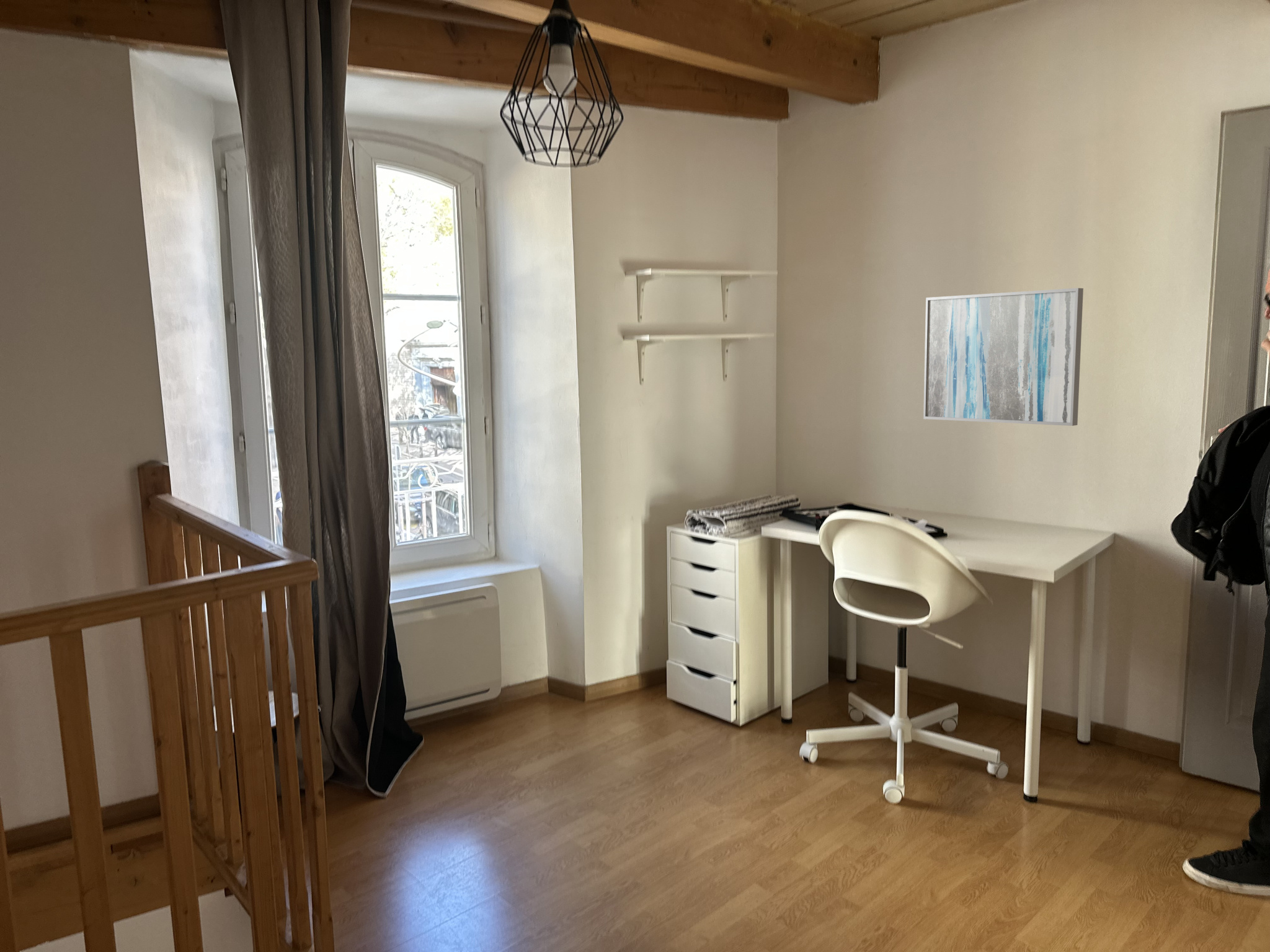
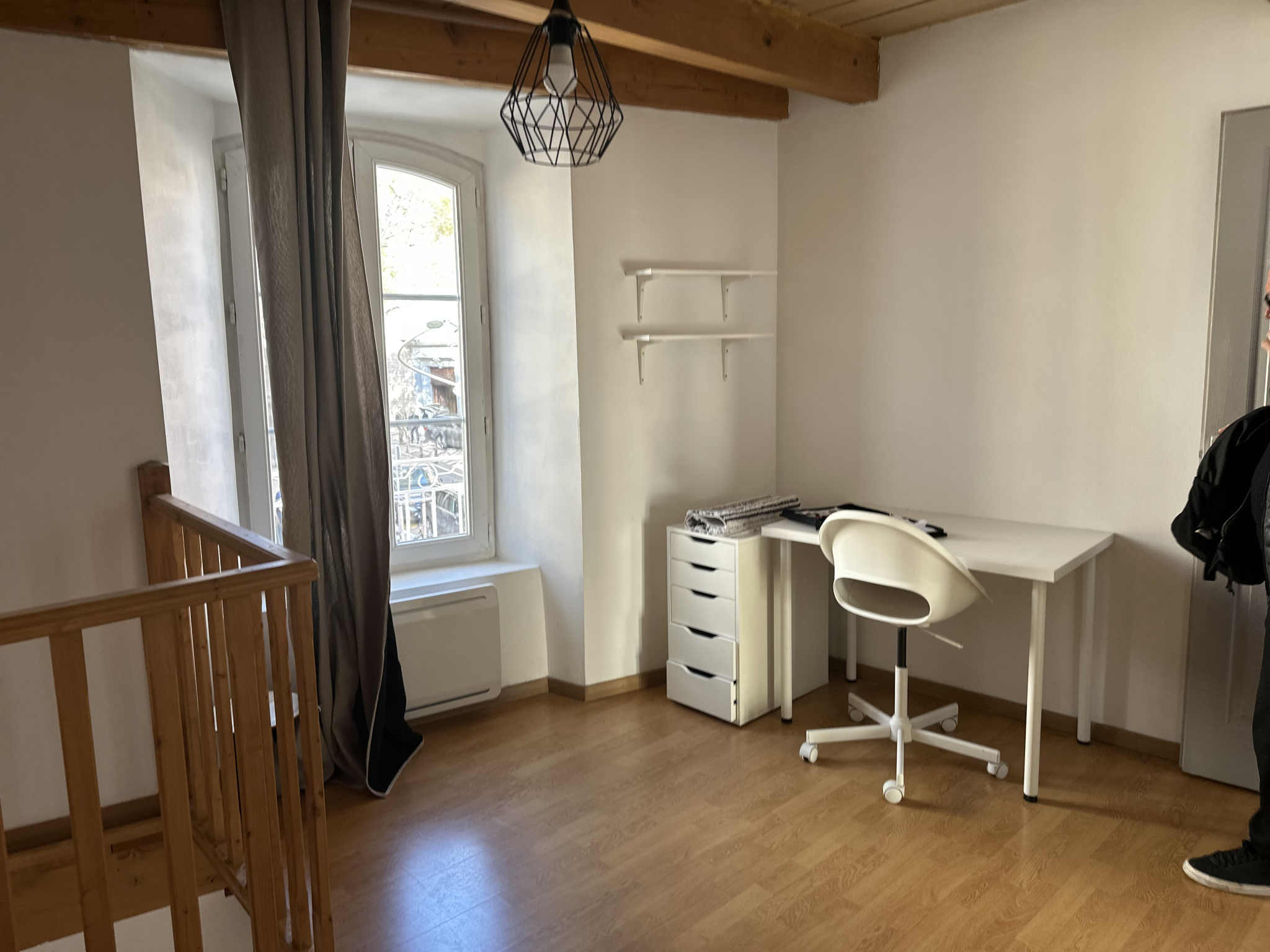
- wall art (998, 358)
